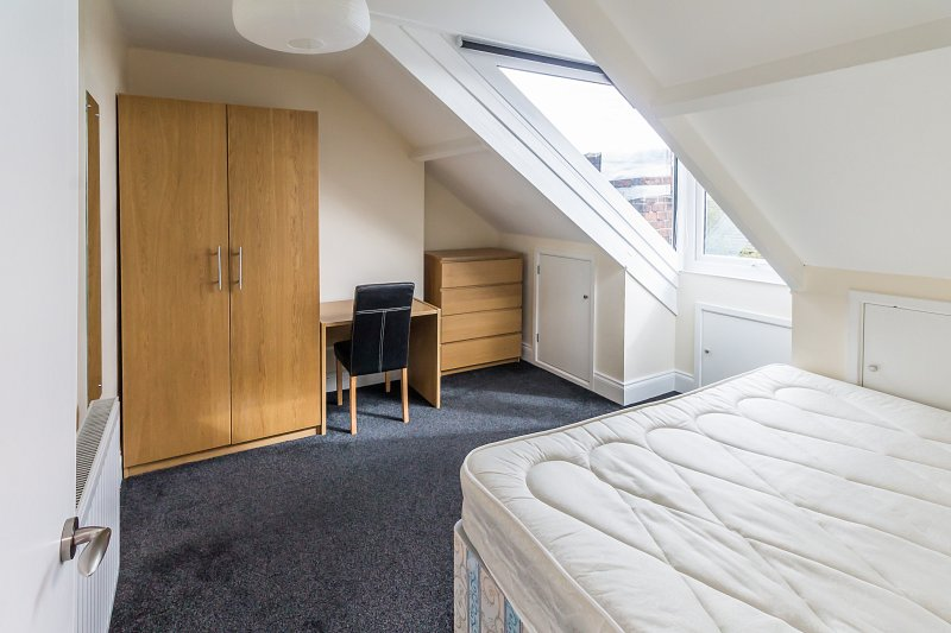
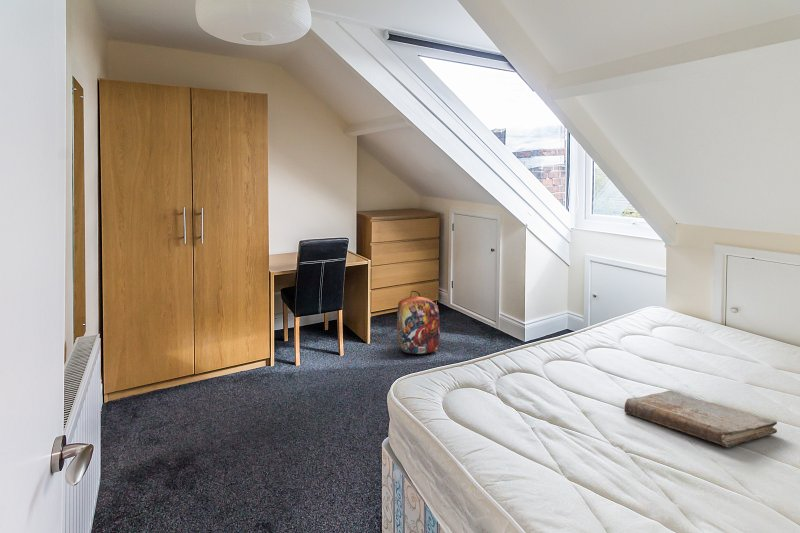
+ book (694, 414)
+ backpack (417, 321)
